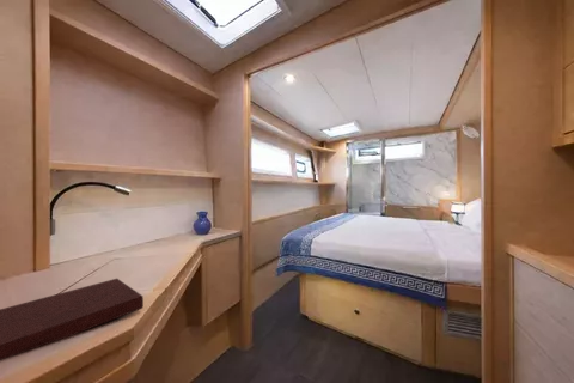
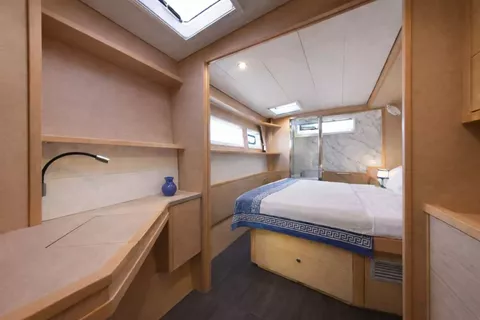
- notebook (65, 311)
